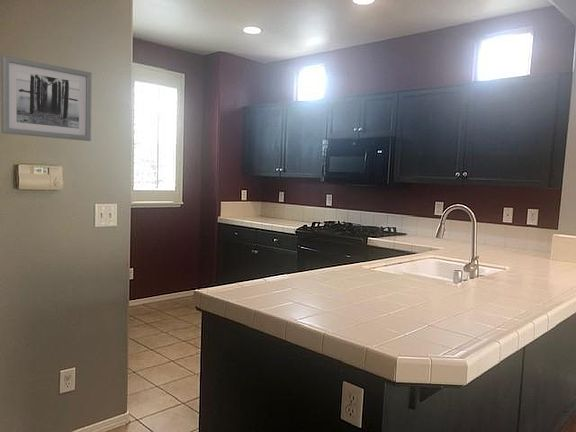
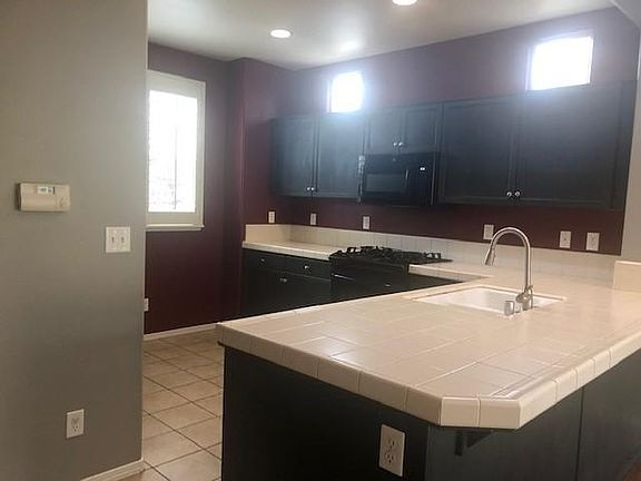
- wall art (49, 101)
